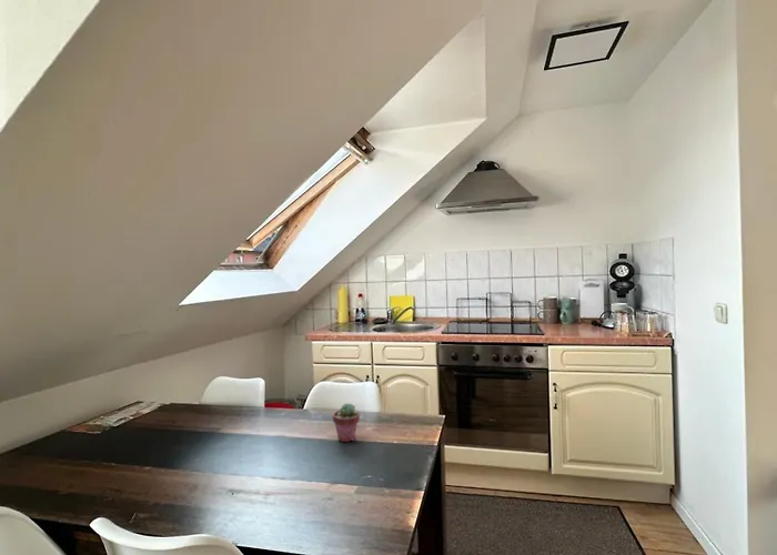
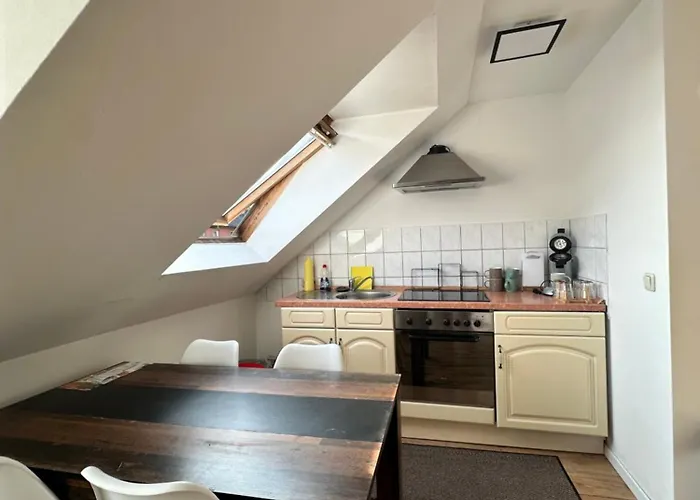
- potted succulent (346, 421)
